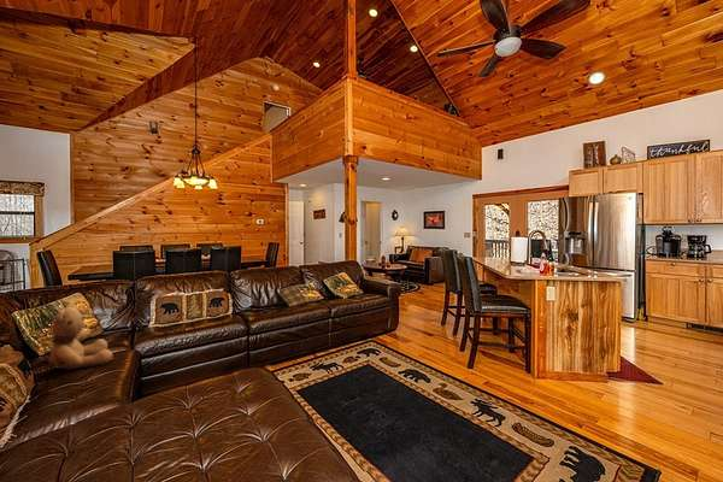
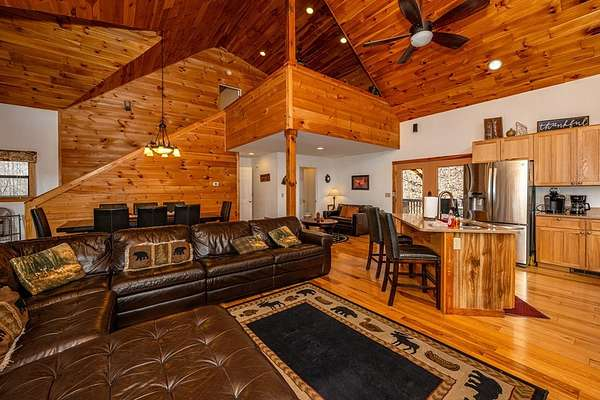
- teddy bear (82, 333)
